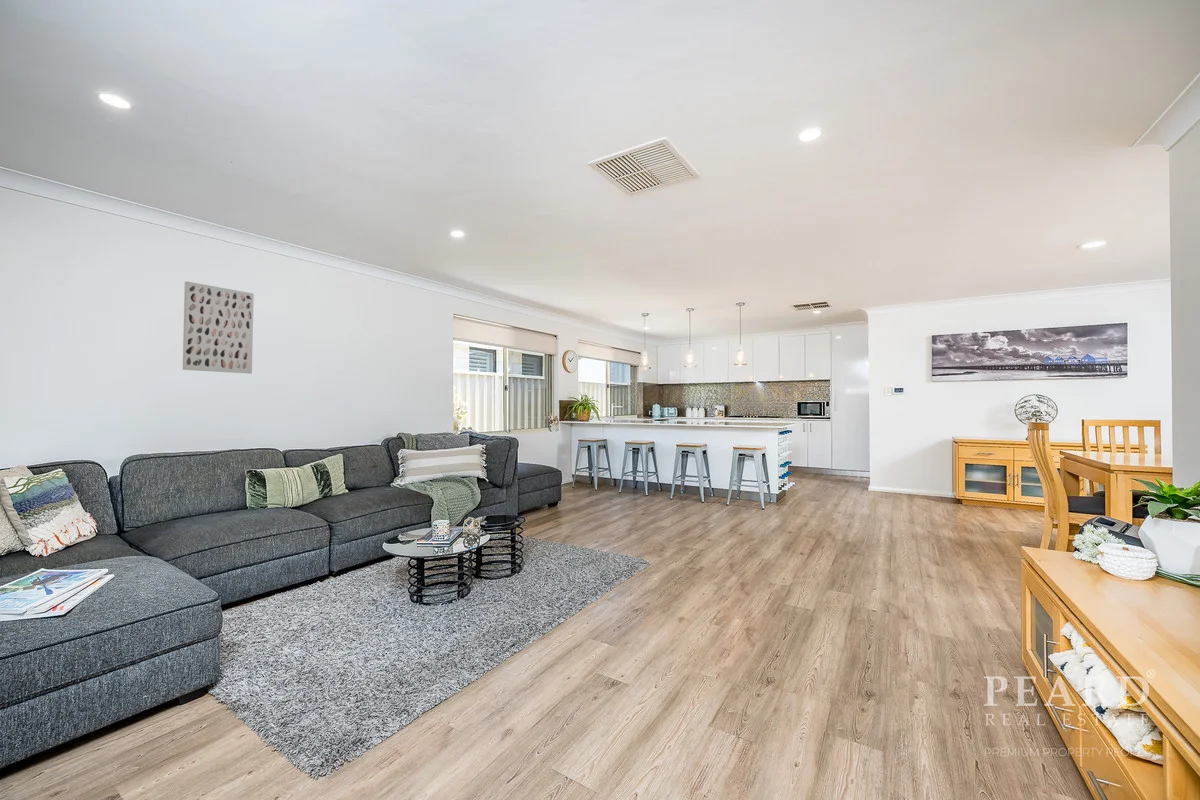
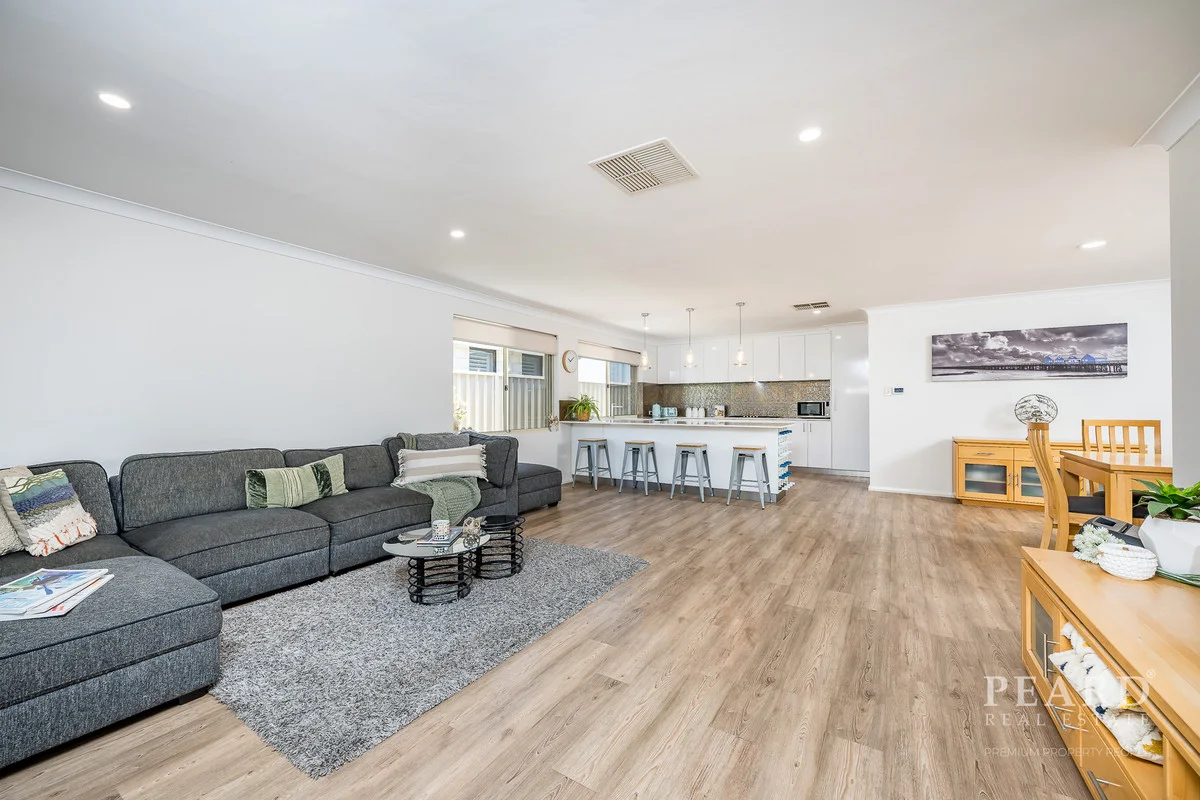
- wall art (219, 329)
